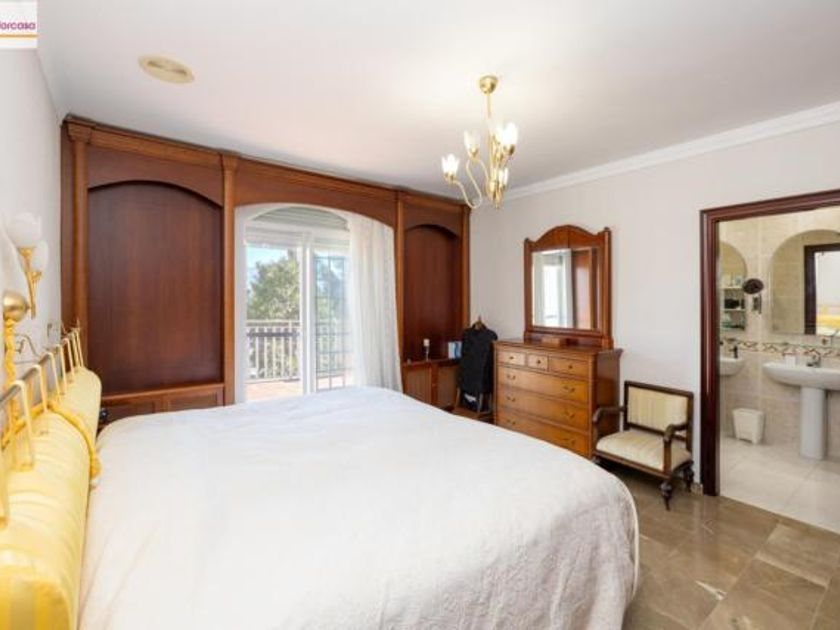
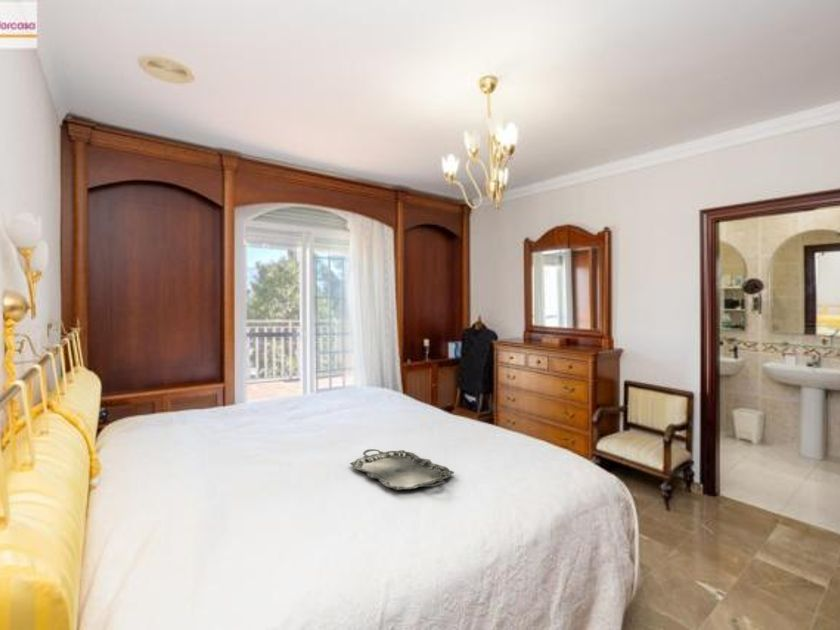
+ serving tray (400, 467)
